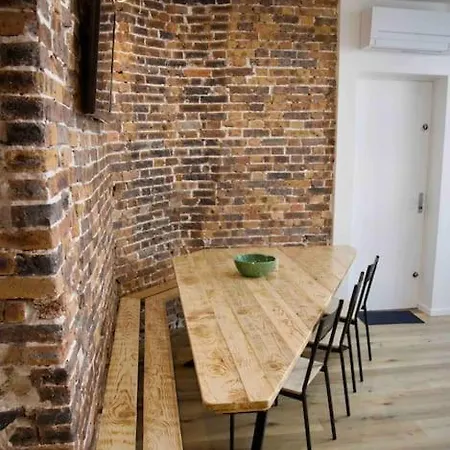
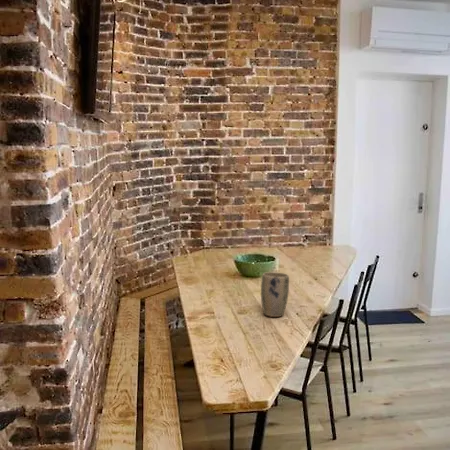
+ plant pot (274, 294)
